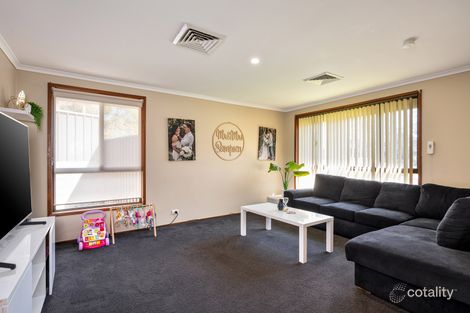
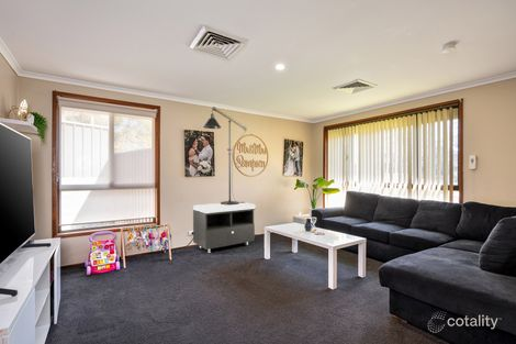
+ storage bench (224, 225)
+ lamp (228, 156)
